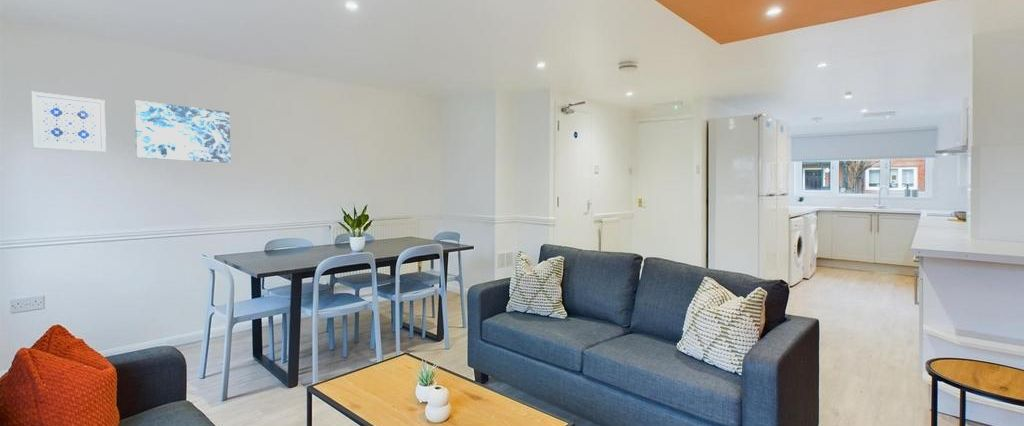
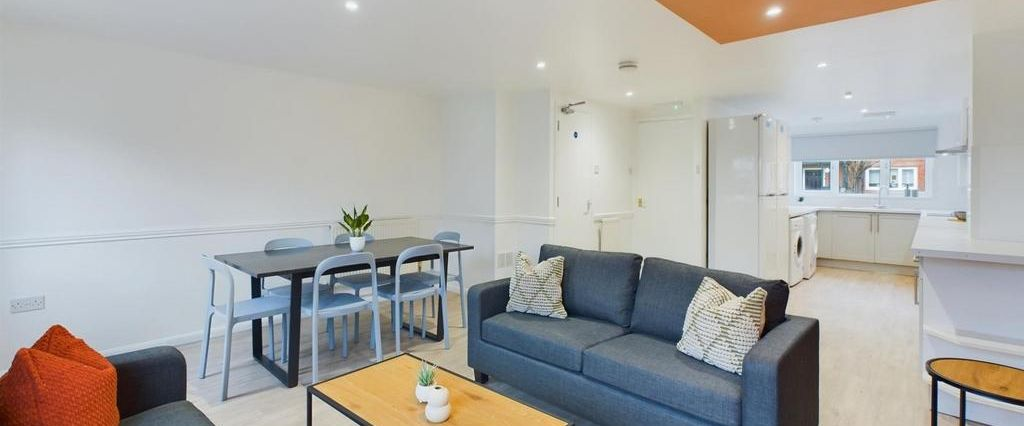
- wall art (70, 123)
- wall art (185, 133)
